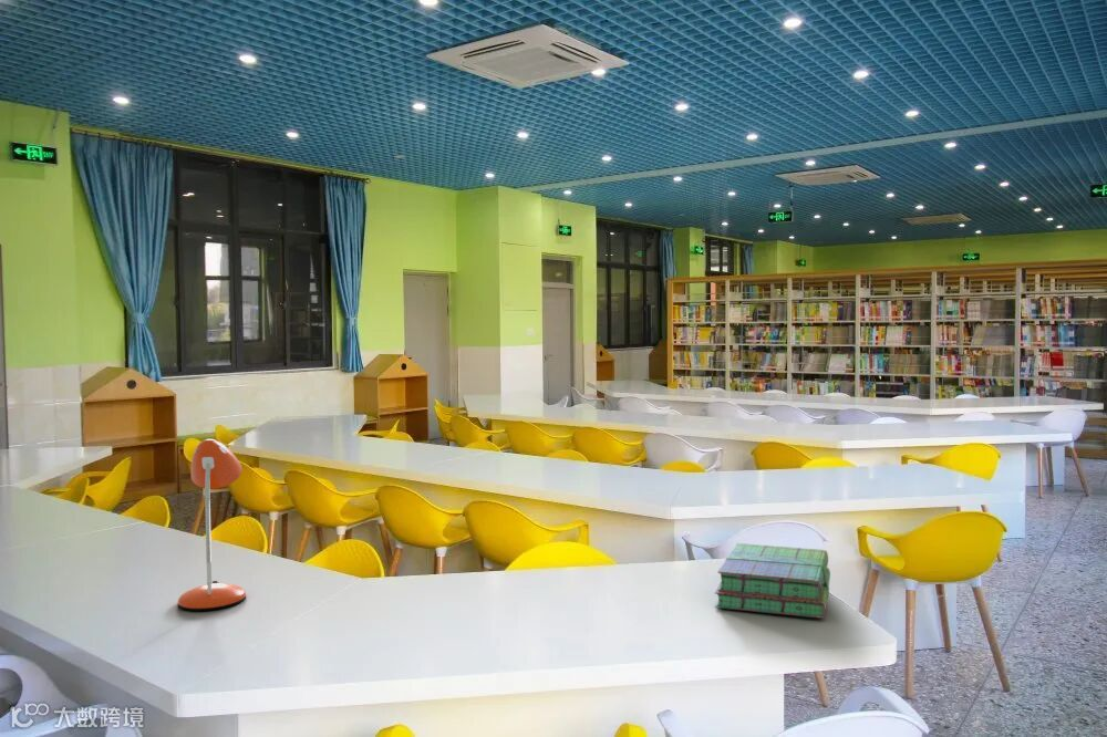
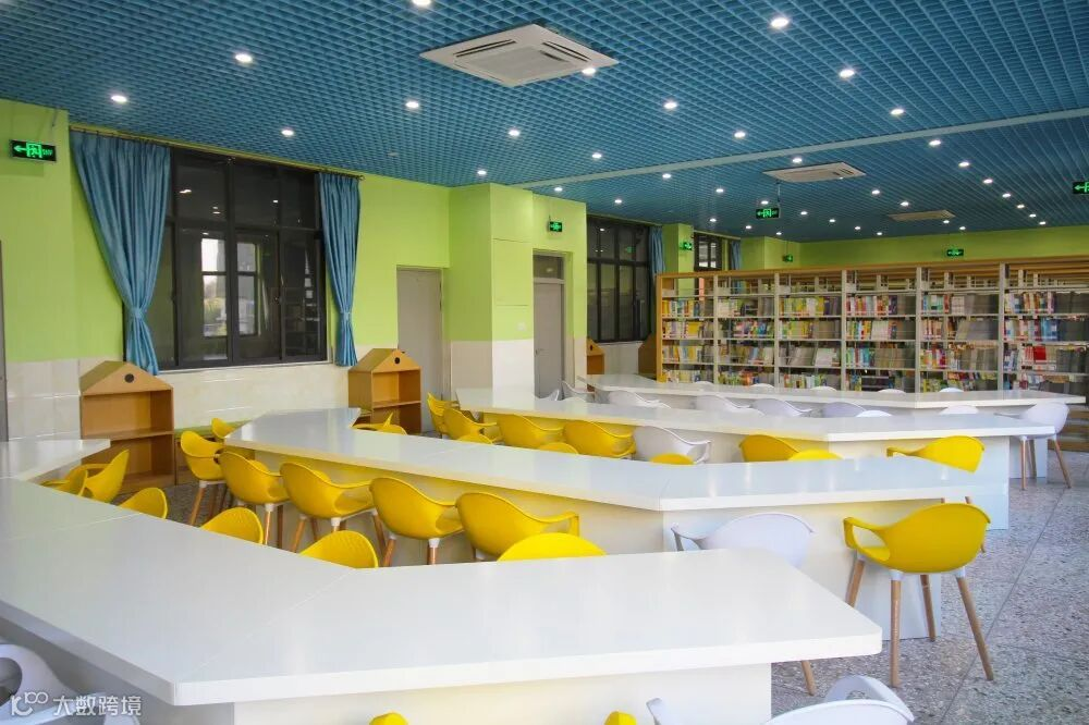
- desk lamp (209, 517)
- stack of books (775, 577)
